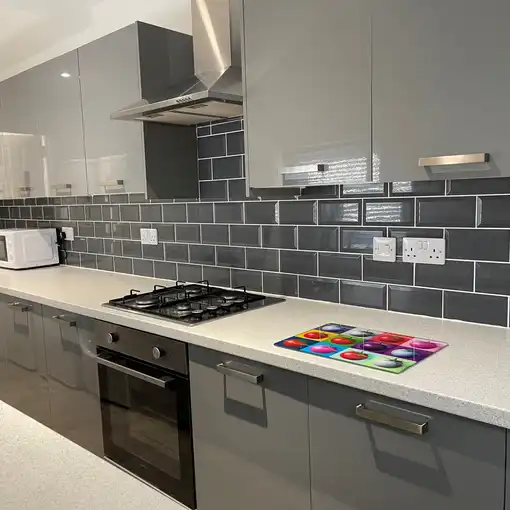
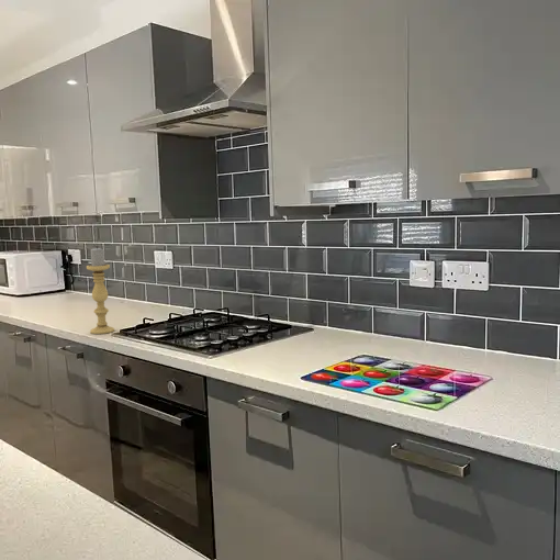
+ candle holder (99, 289)
